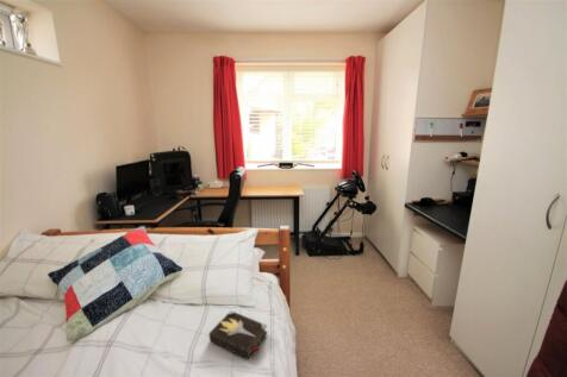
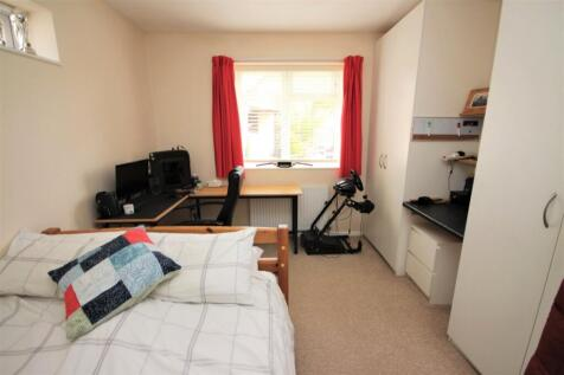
- hardback book (238, 332)
